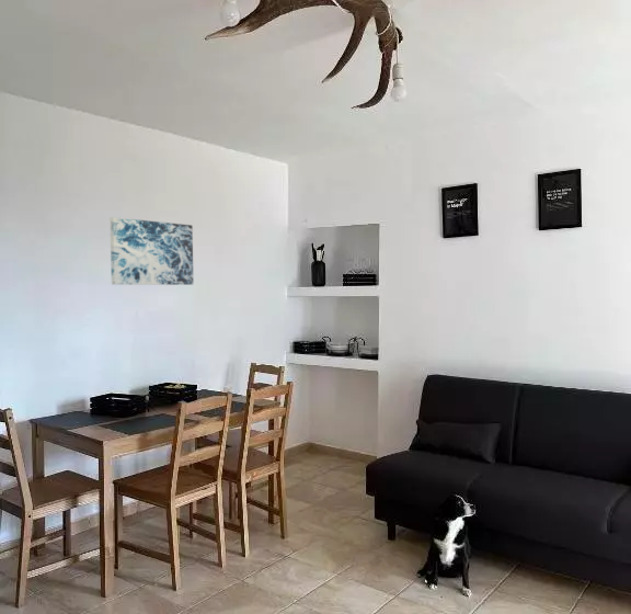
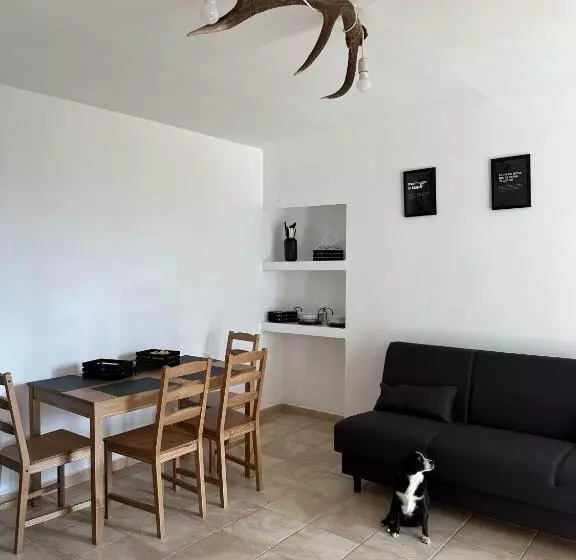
- wall art (153, 252)
